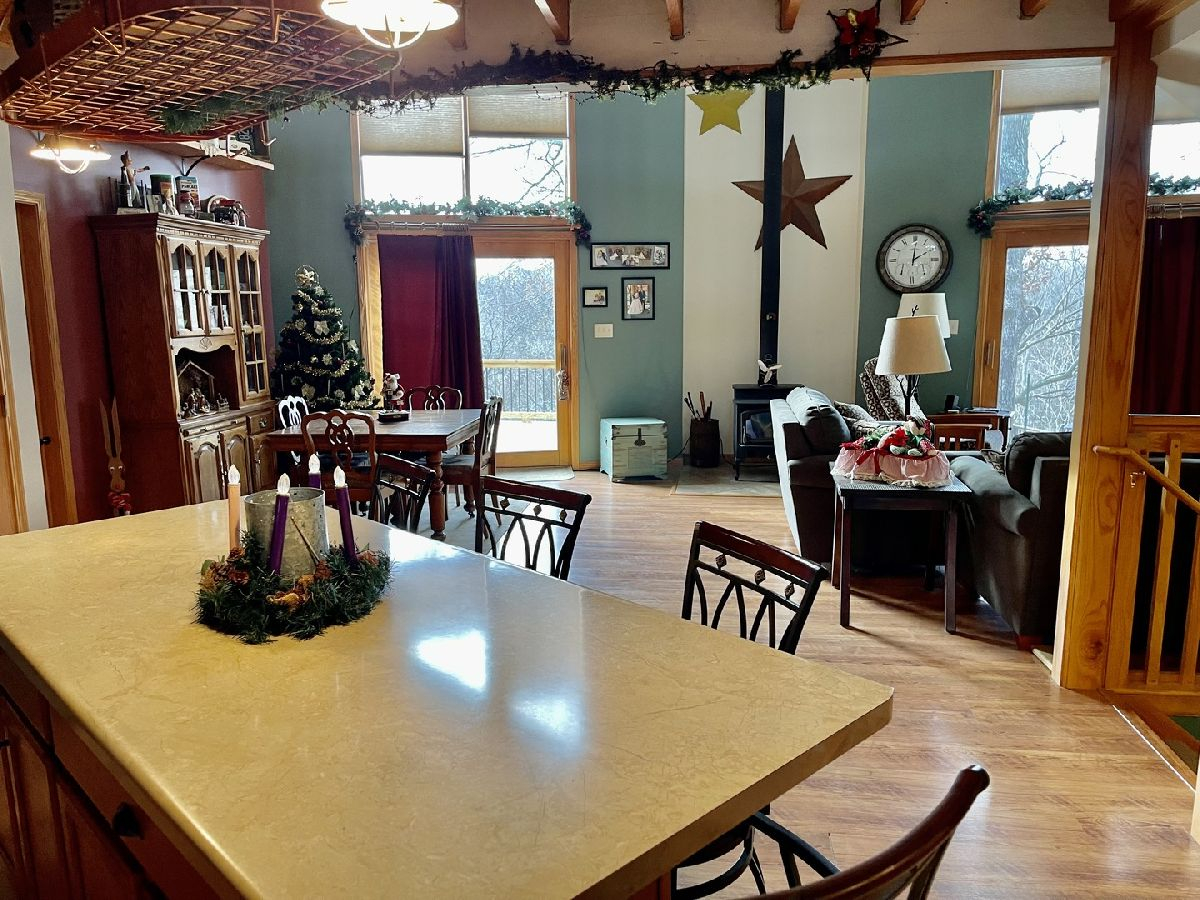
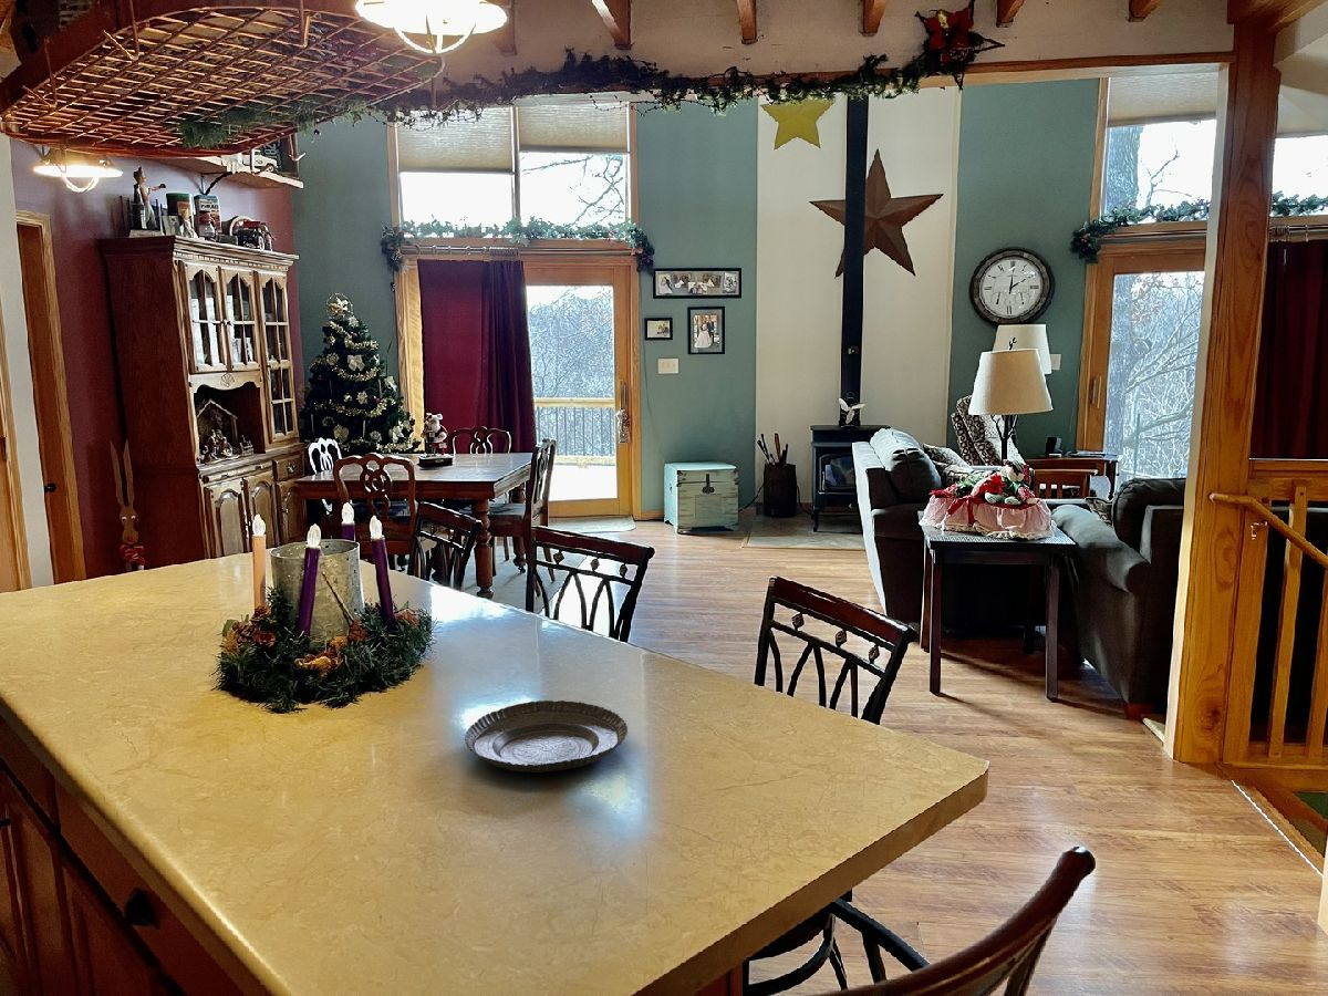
+ tart tin (547, 738)
